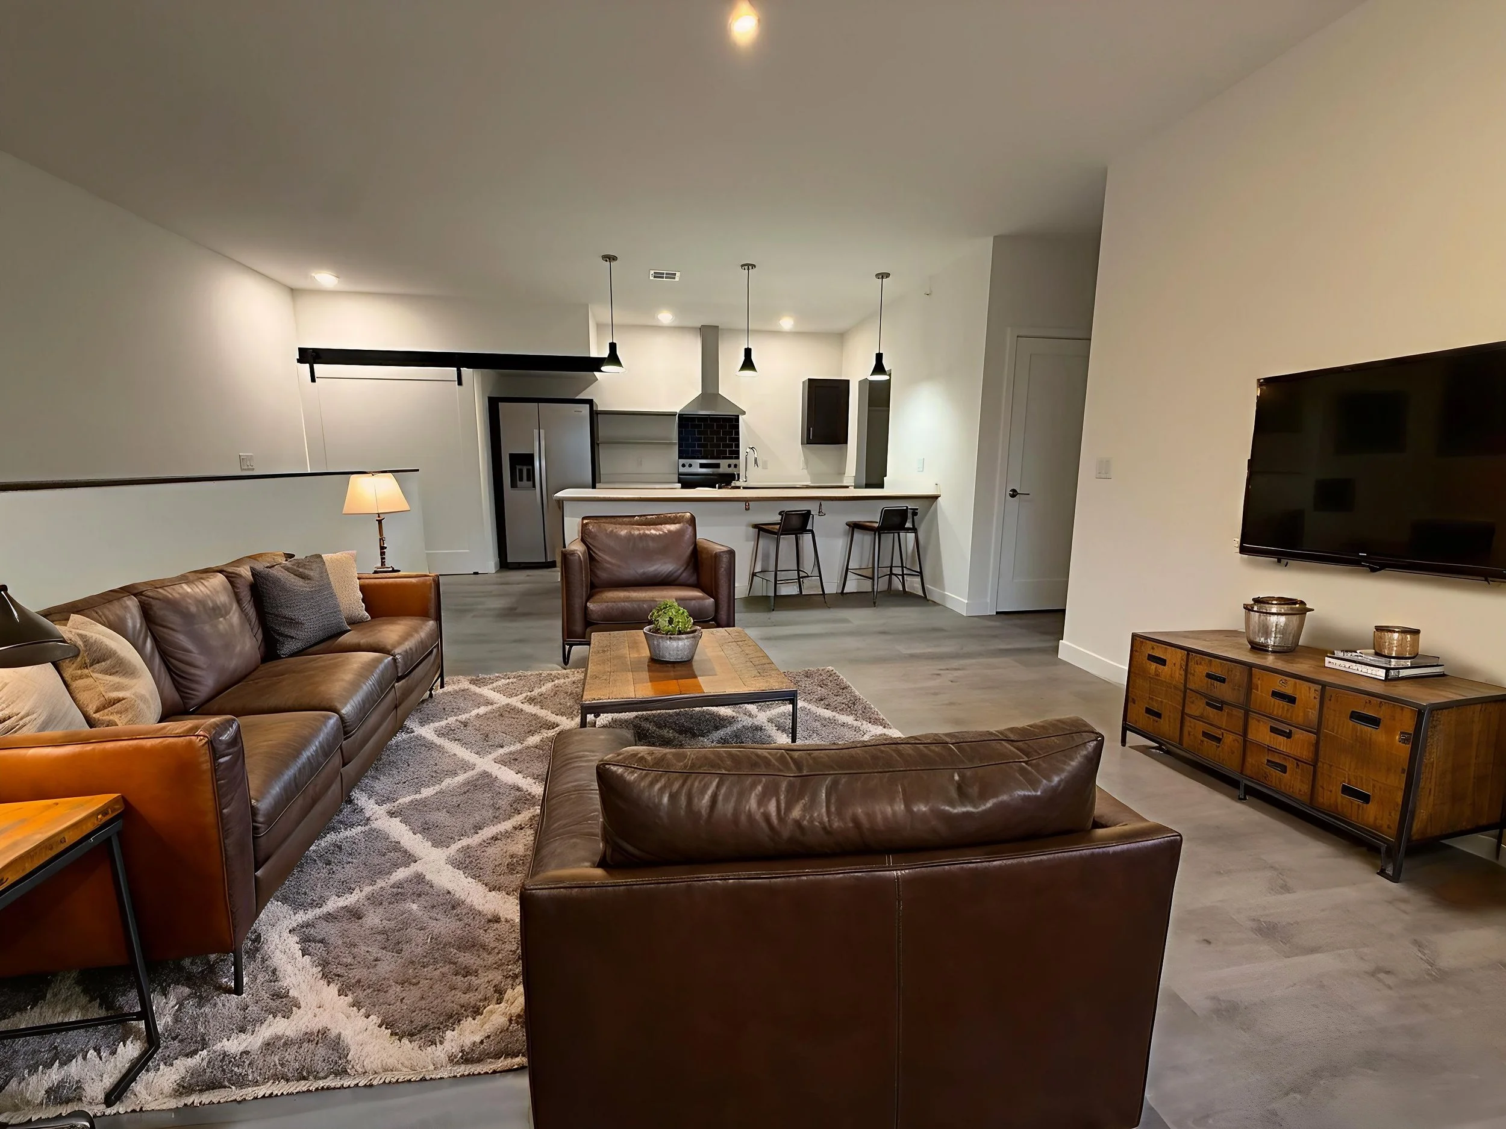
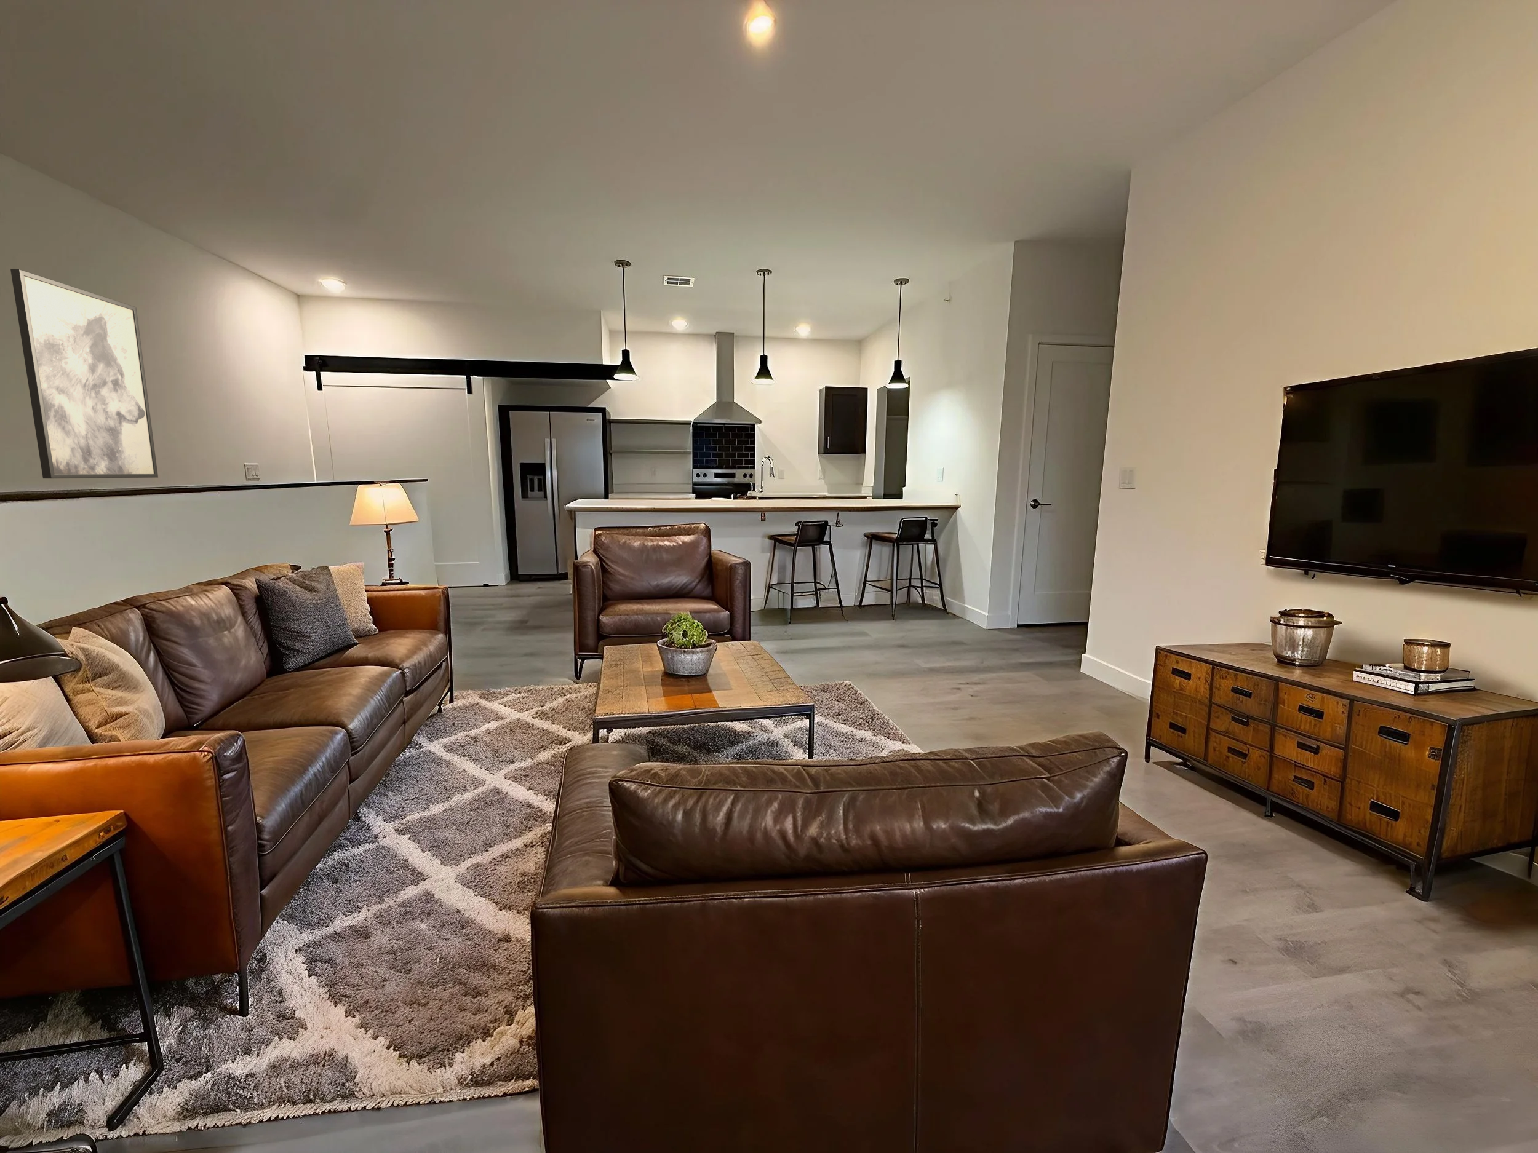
+ wall art (93, 385)
